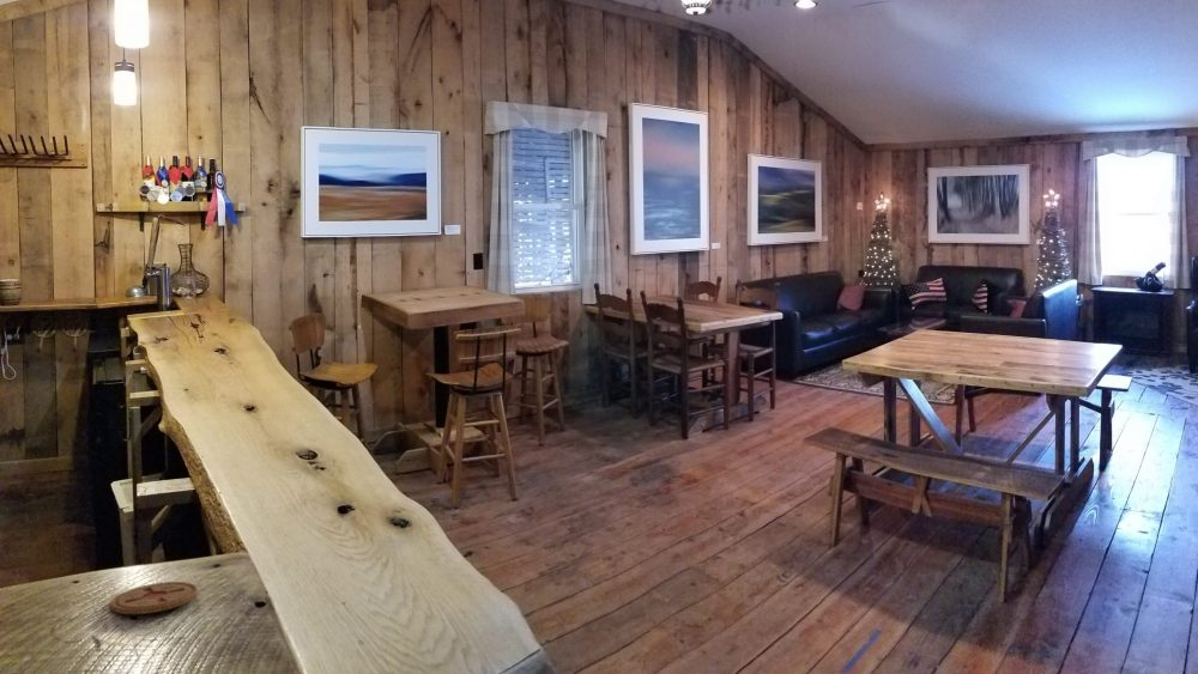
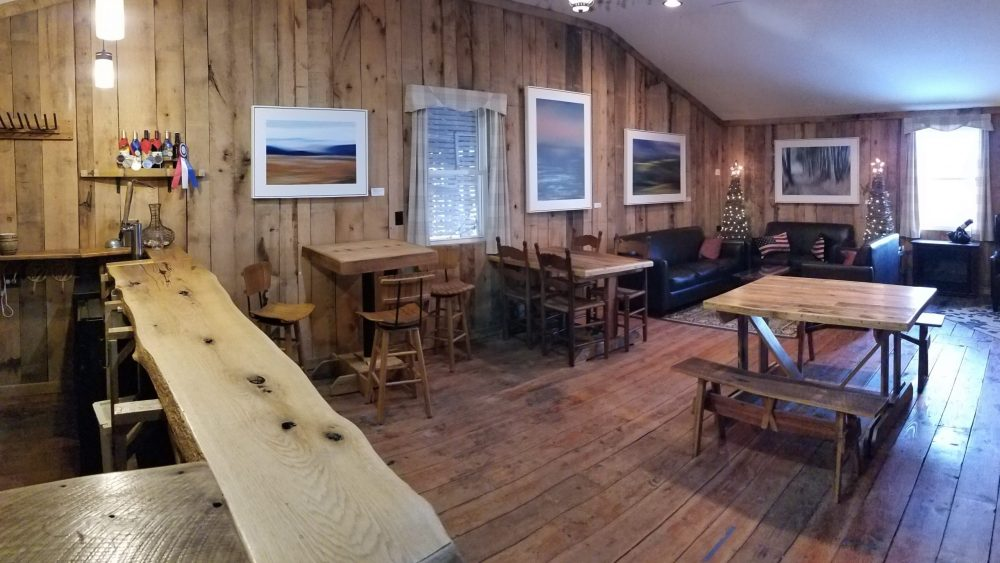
- coaster (155, 596)
